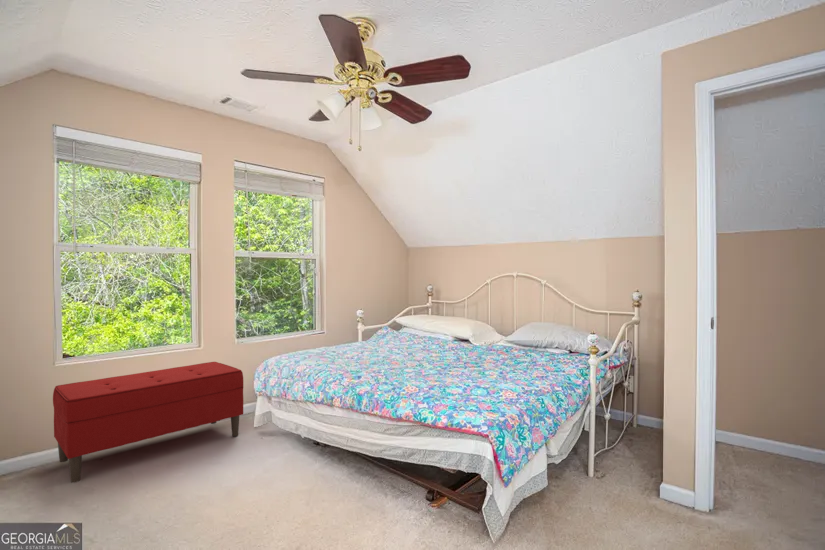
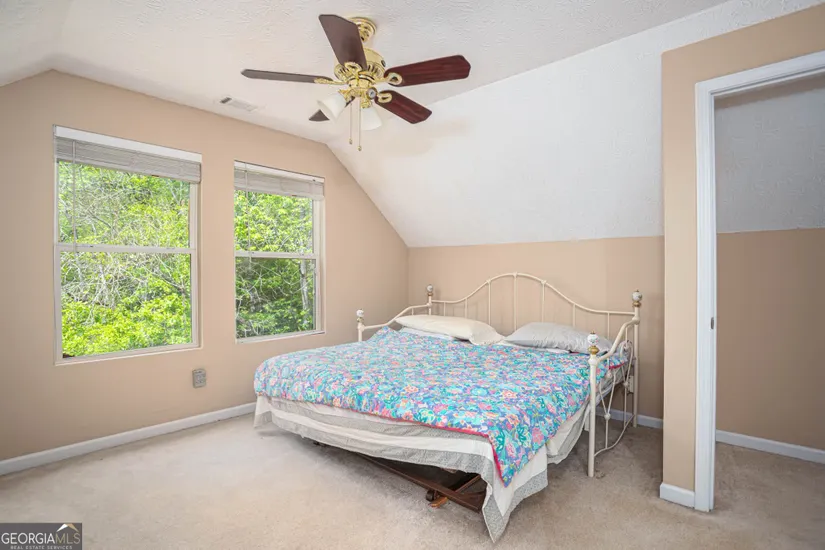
- bench (155, 412)
